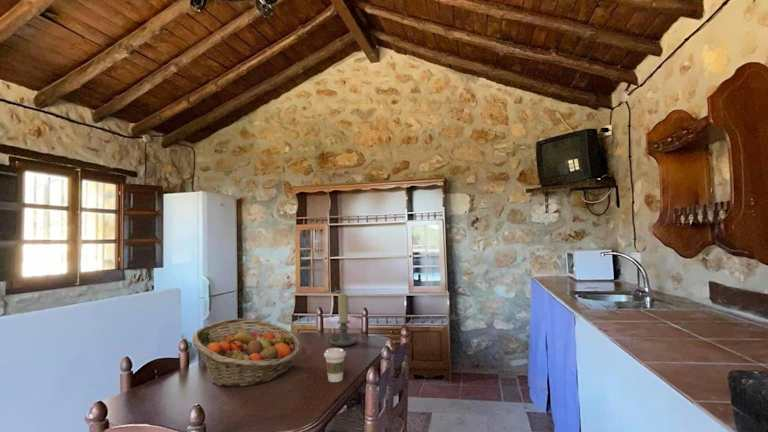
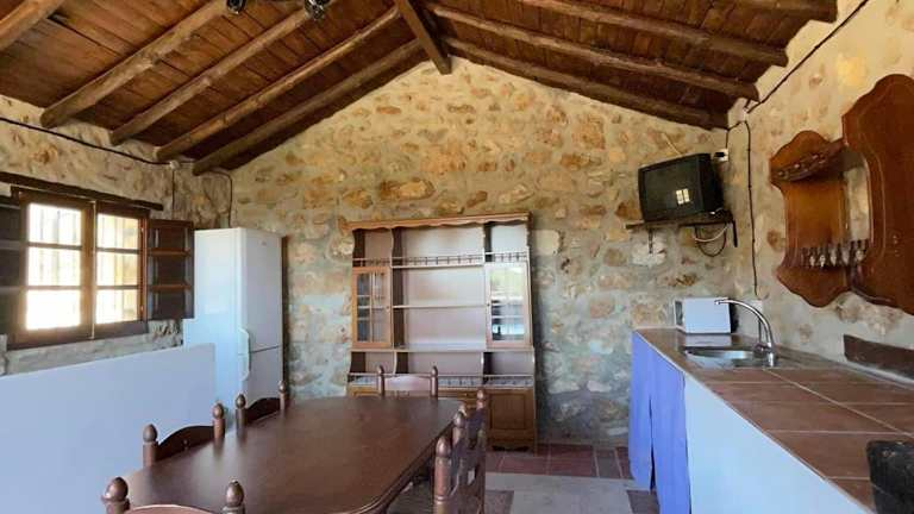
- fruit basket (249, 348)
- coffee cup (335, 364)
- candle holder (340, 318)
